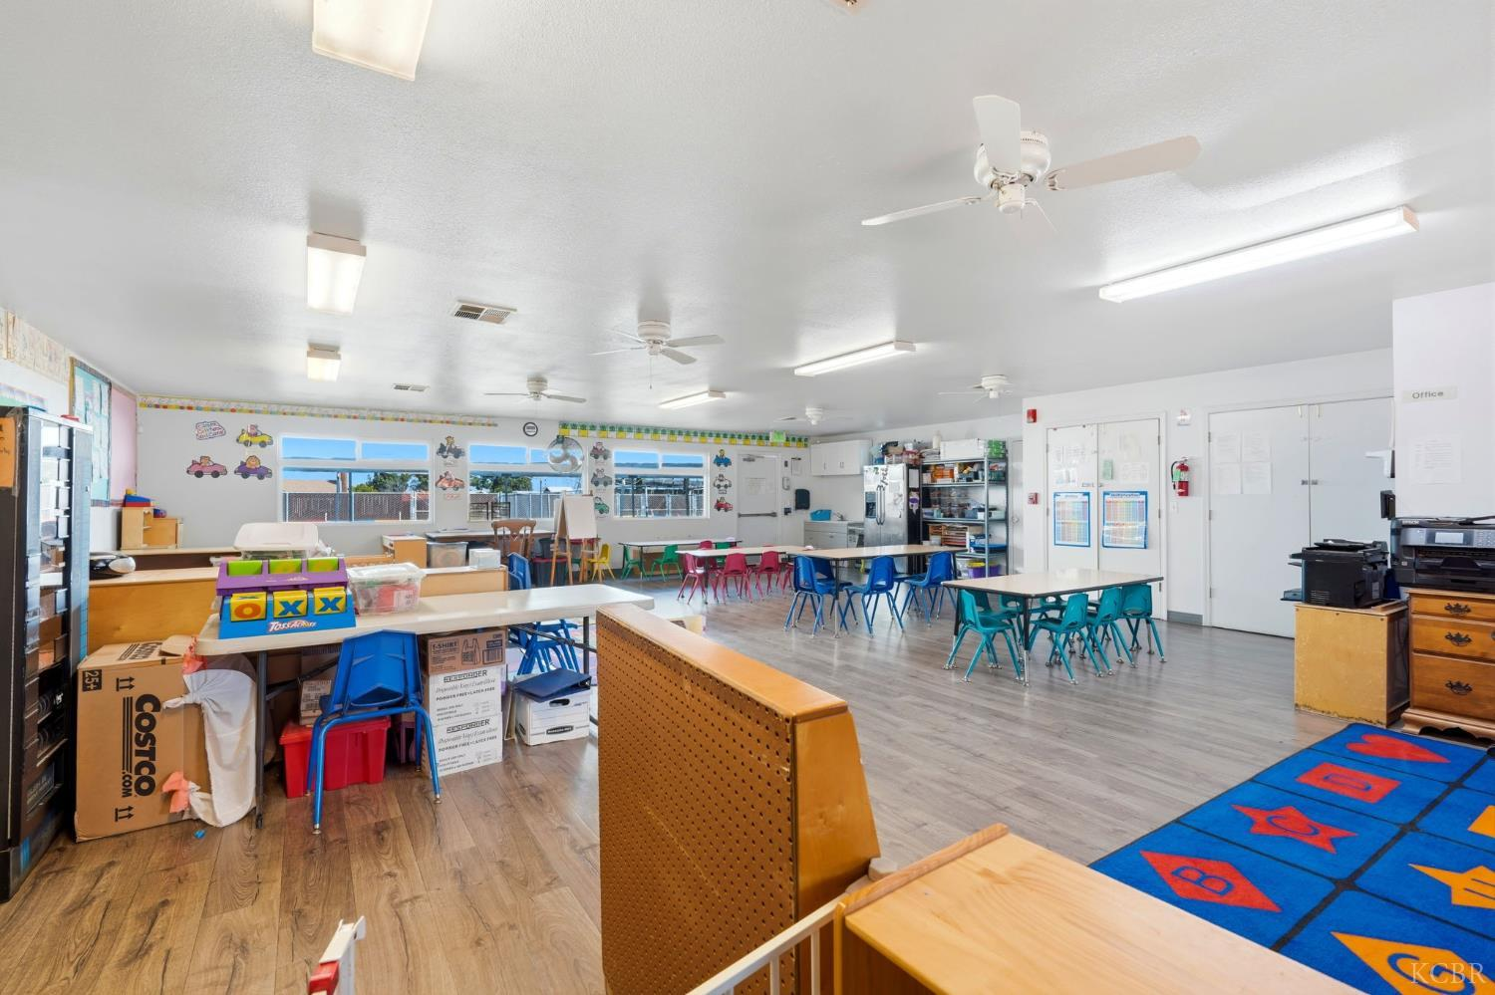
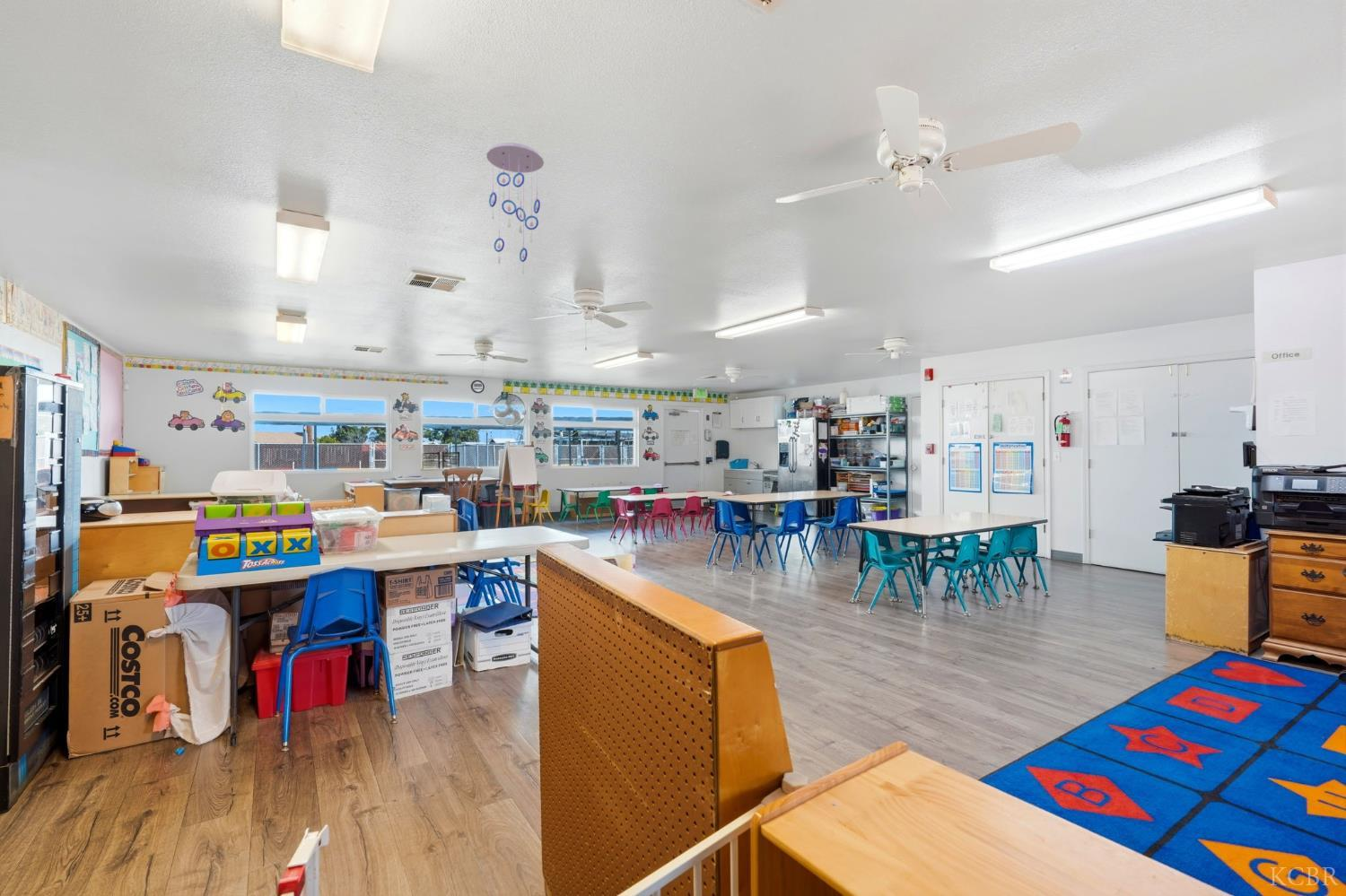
+ ceiling mobile (514, 212)
